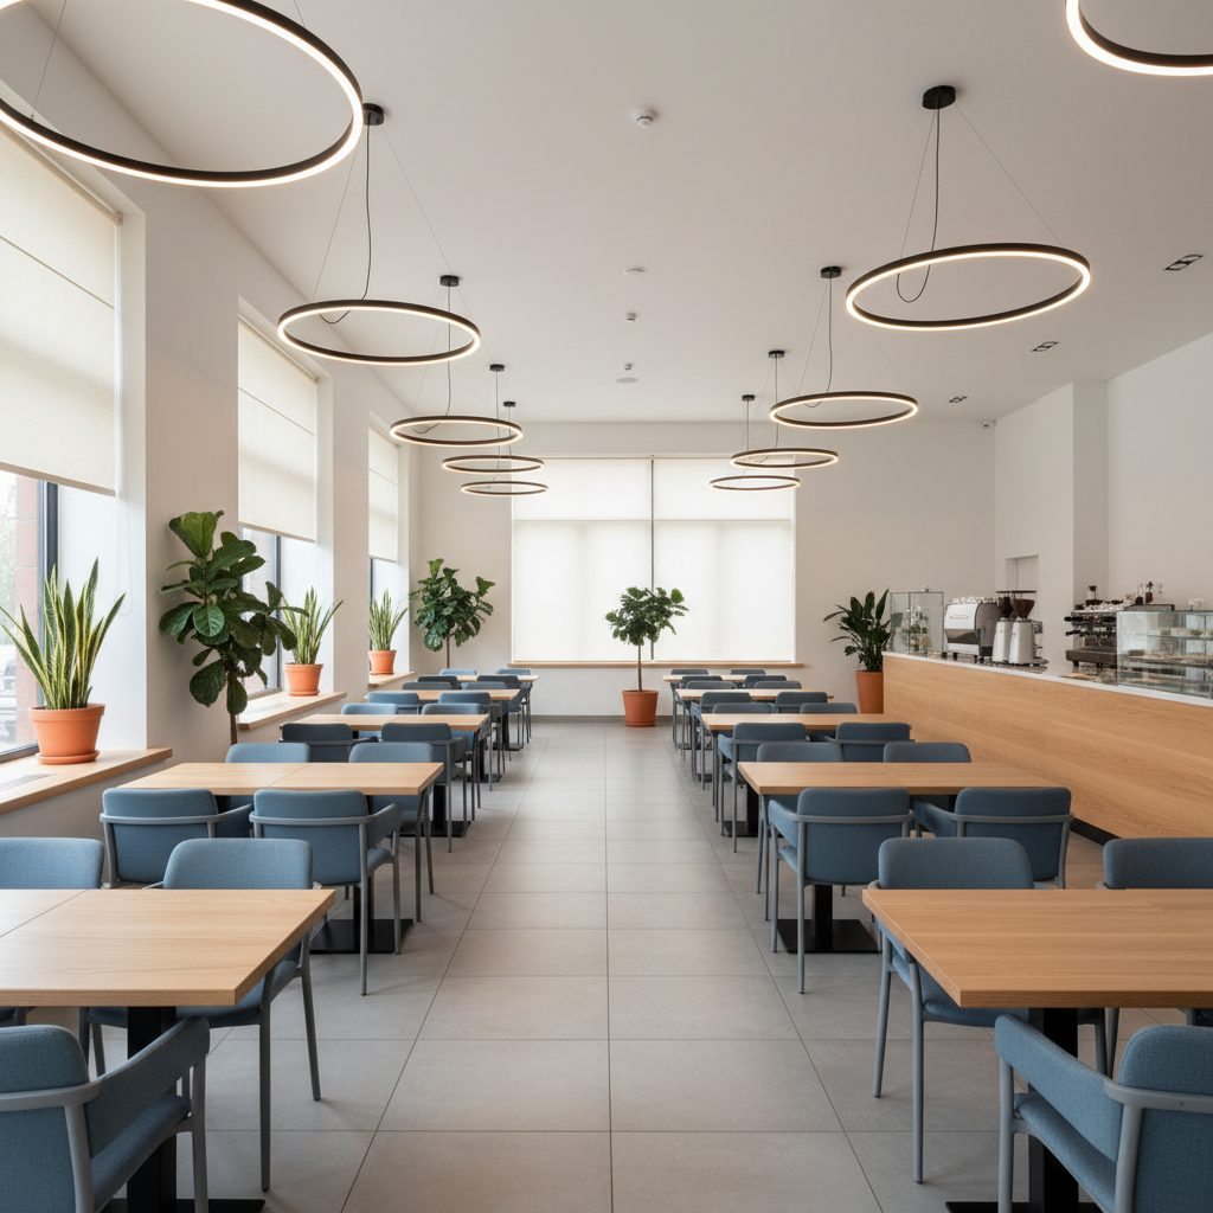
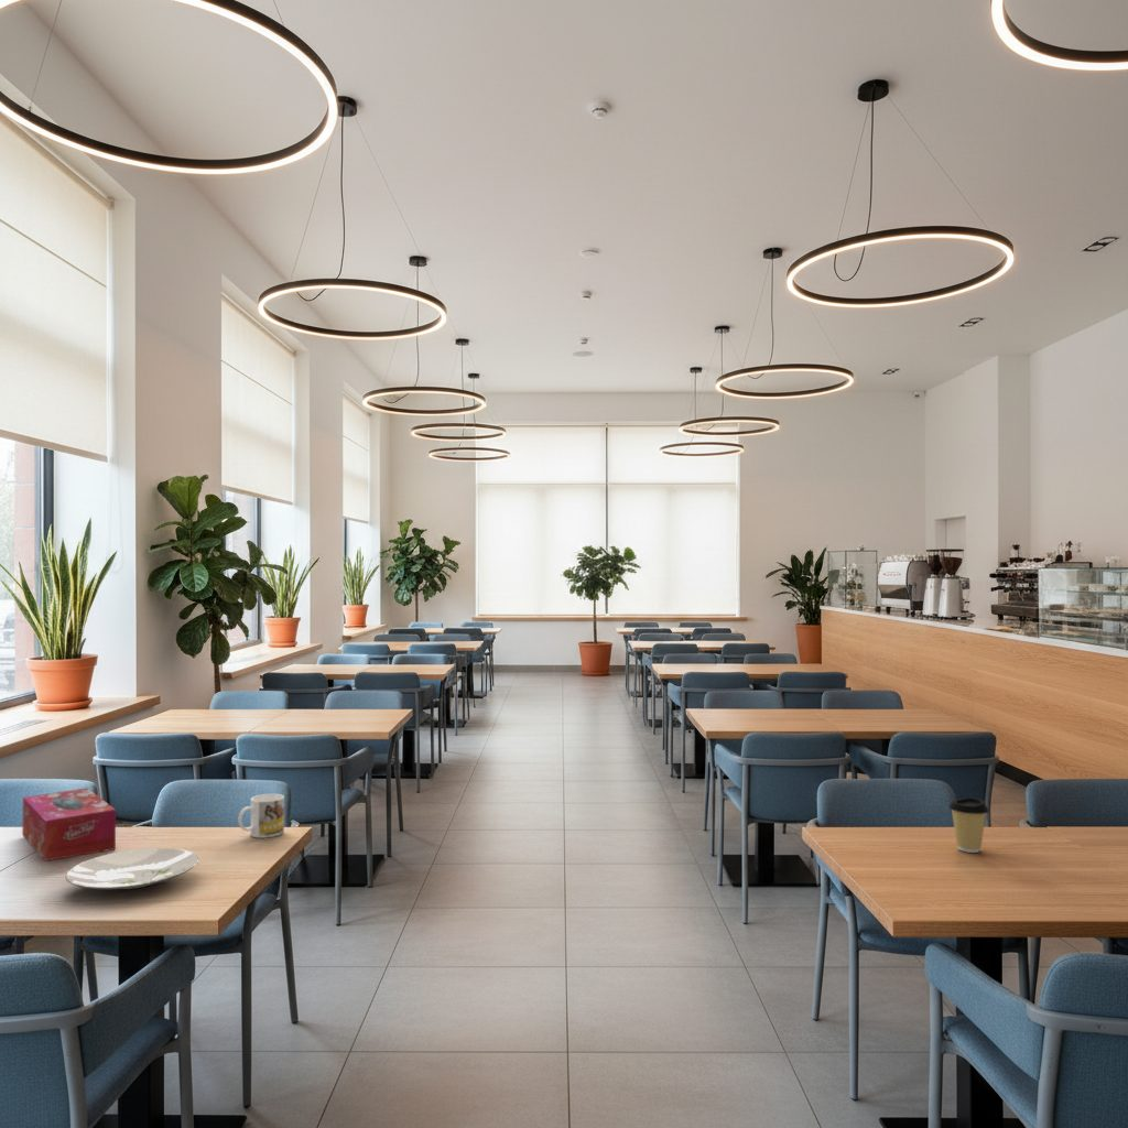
+ mug (260, 816)
+ tissue box (67, 822)
+ coffee cup (968, 824)
+ plate (133, 874)
